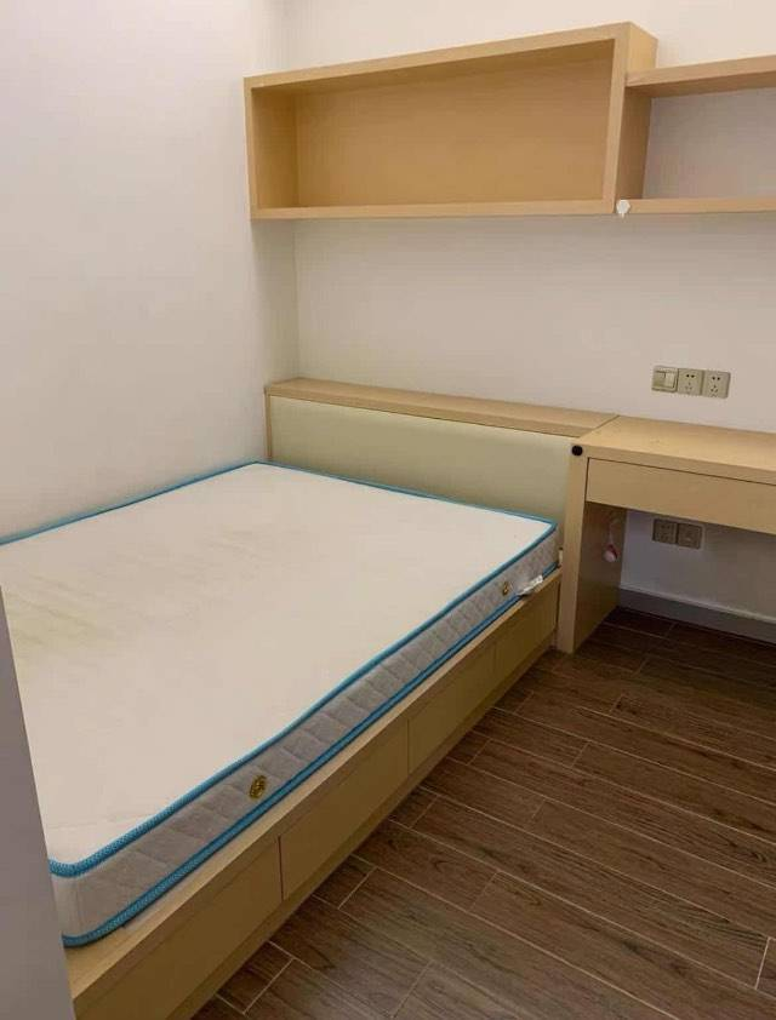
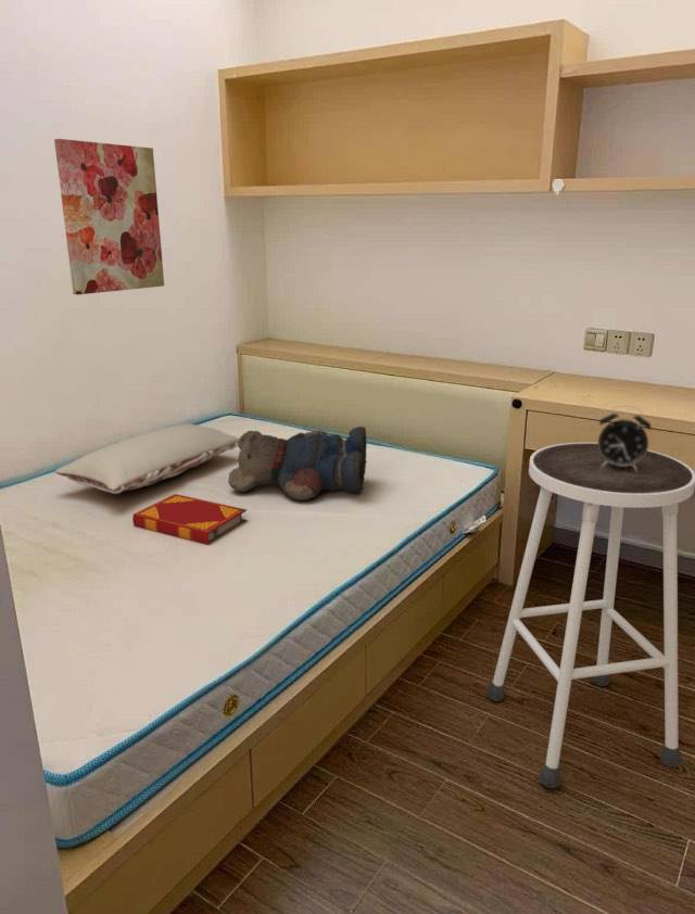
+ alarm clock (623, 436)
+ wall art (114, 218)
+ teddy bear (296, 458)
+ pillow (155, 456)
+ stool (592, 606)
+ hardback book (190, 518)
